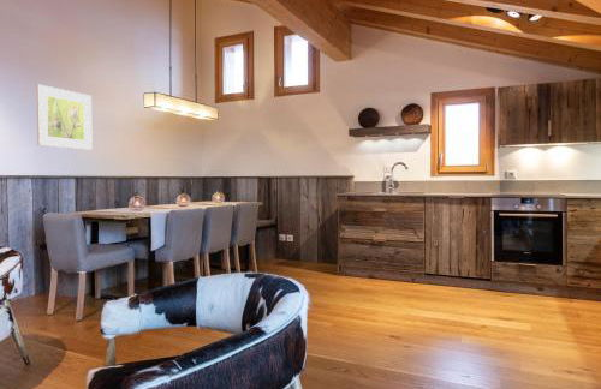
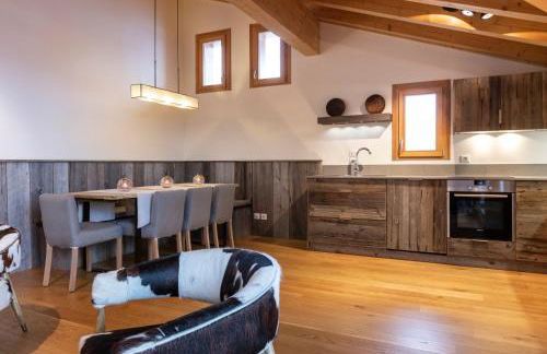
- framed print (65, 119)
